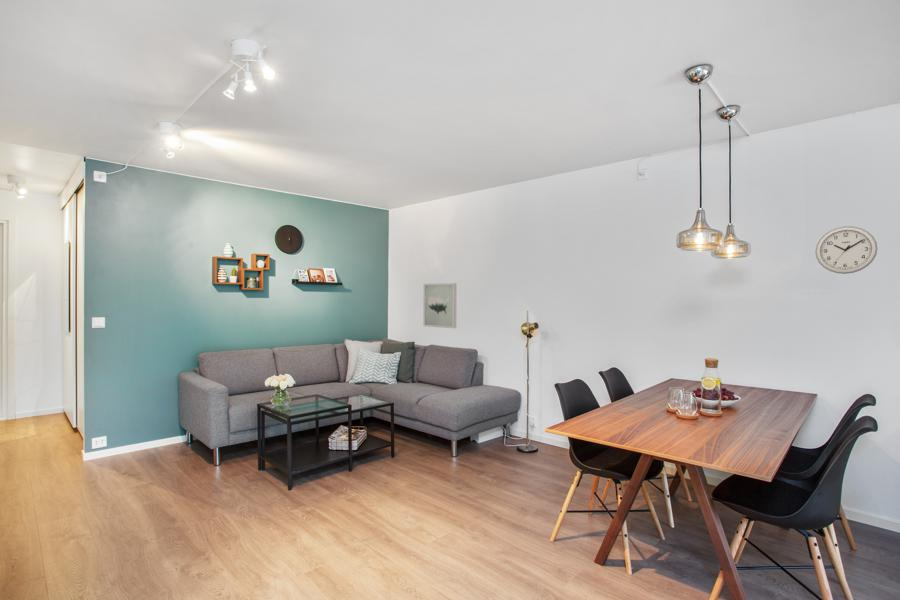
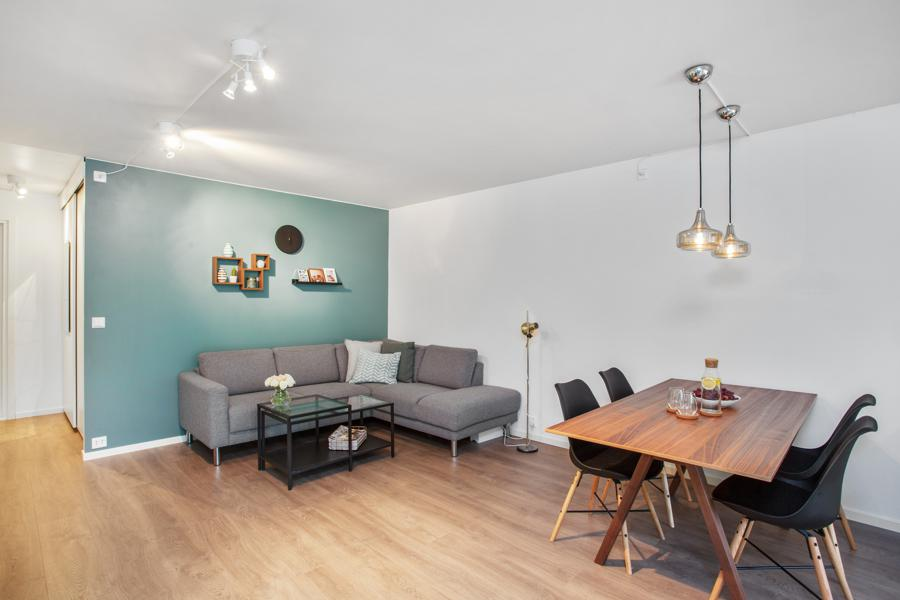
- wall art (439, 305)
- wall clock (845, 250)
